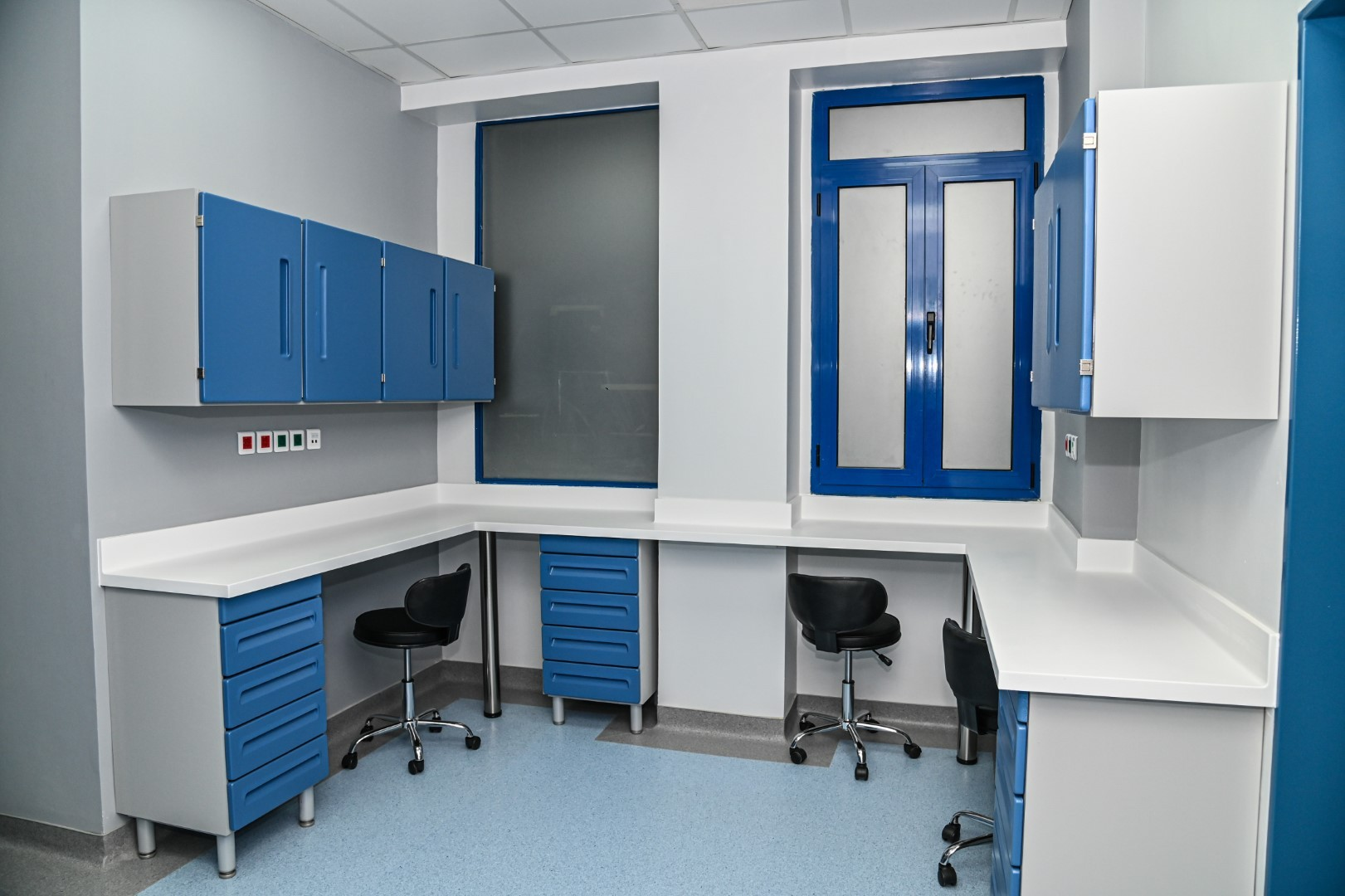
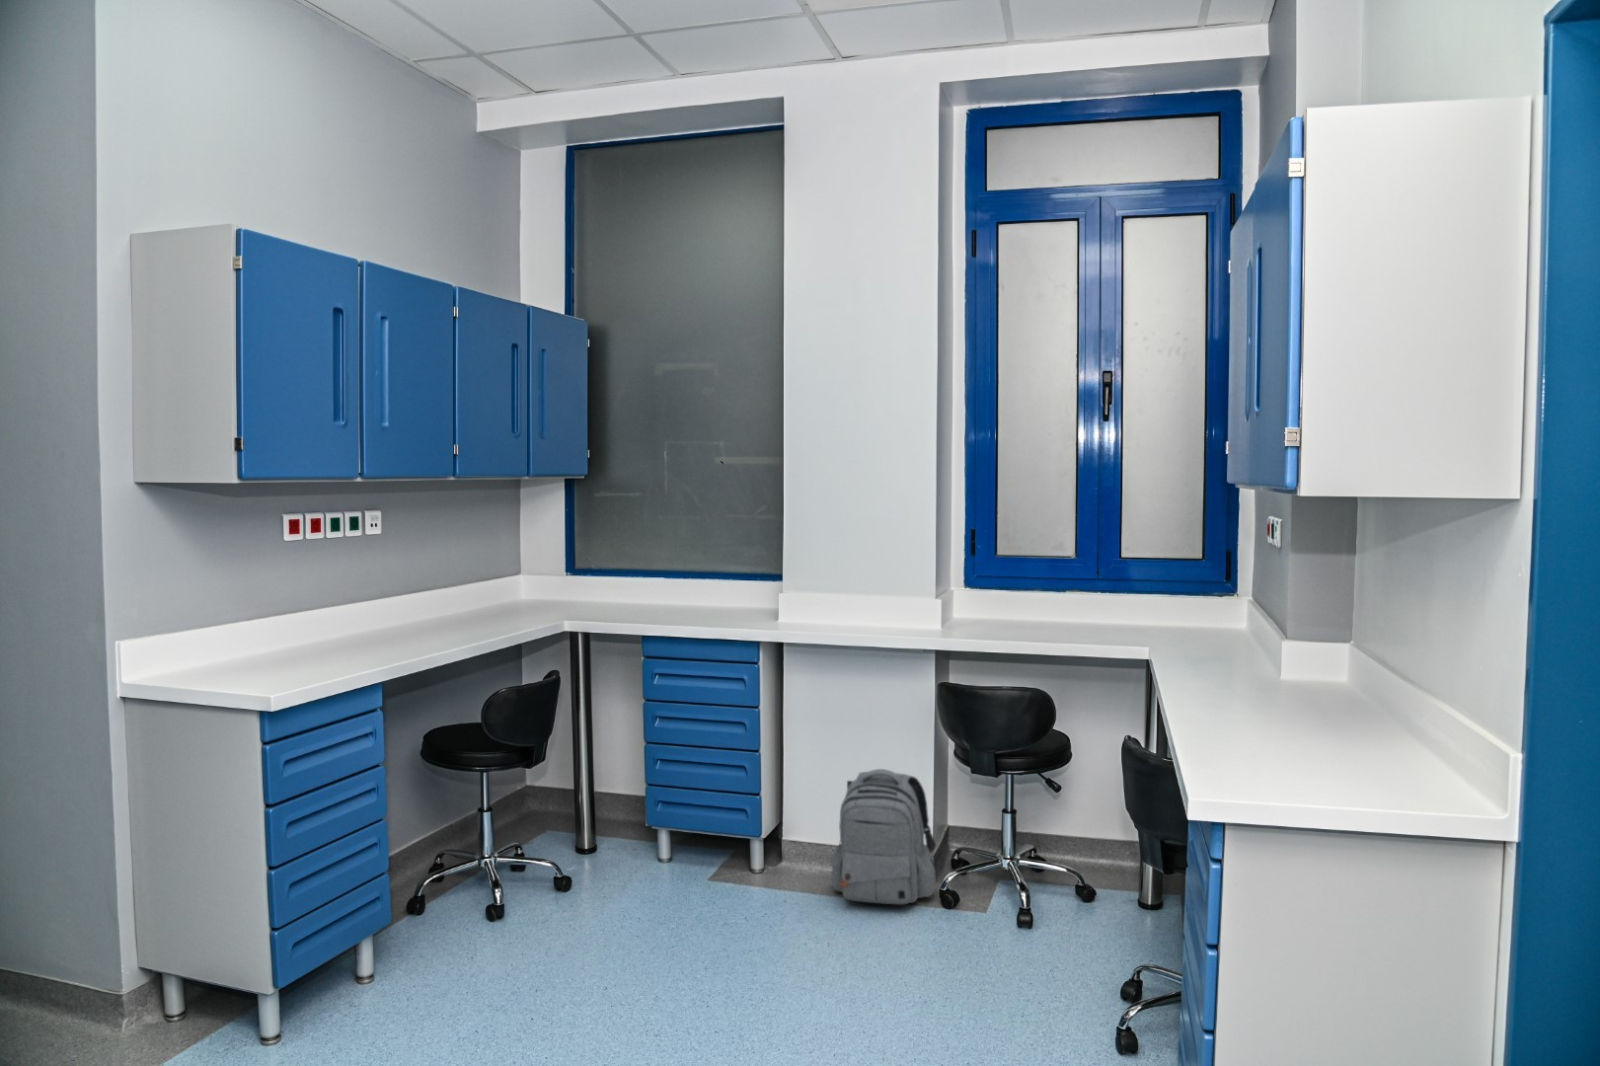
+ backpack (884, 829)
